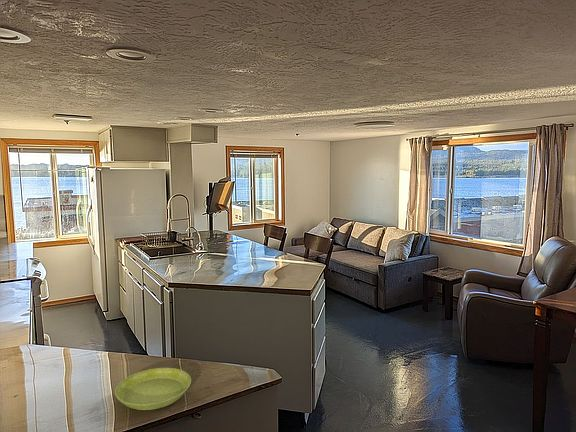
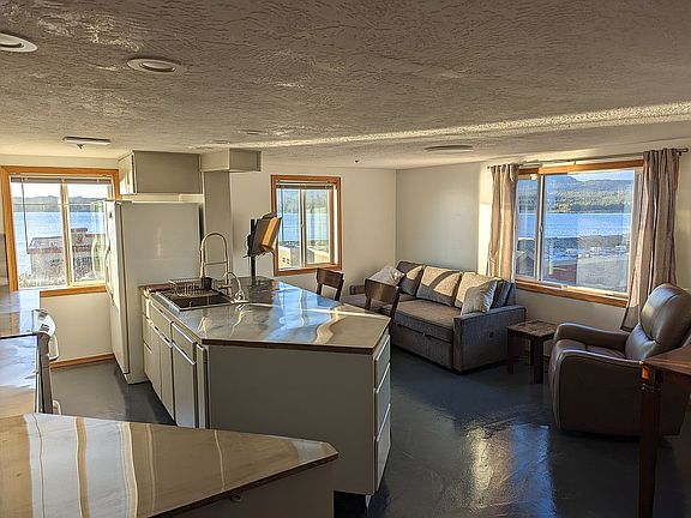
- saucer (154, 389)
